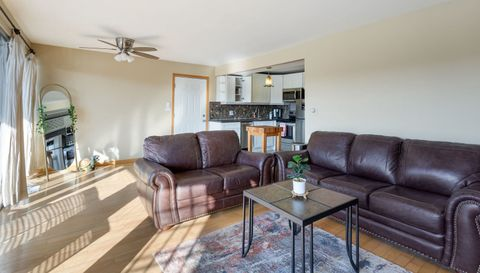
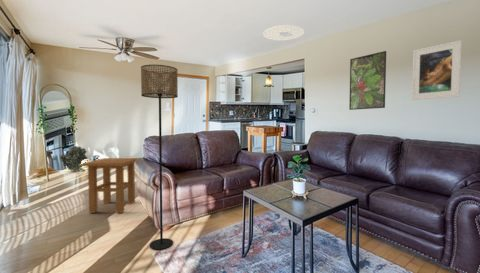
+ floor lamp (160, 157)
+ side table (113, 184)
+ mineral sample (74, 158)
+ ceiling light (283, 31)
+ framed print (366, 82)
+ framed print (435, 72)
